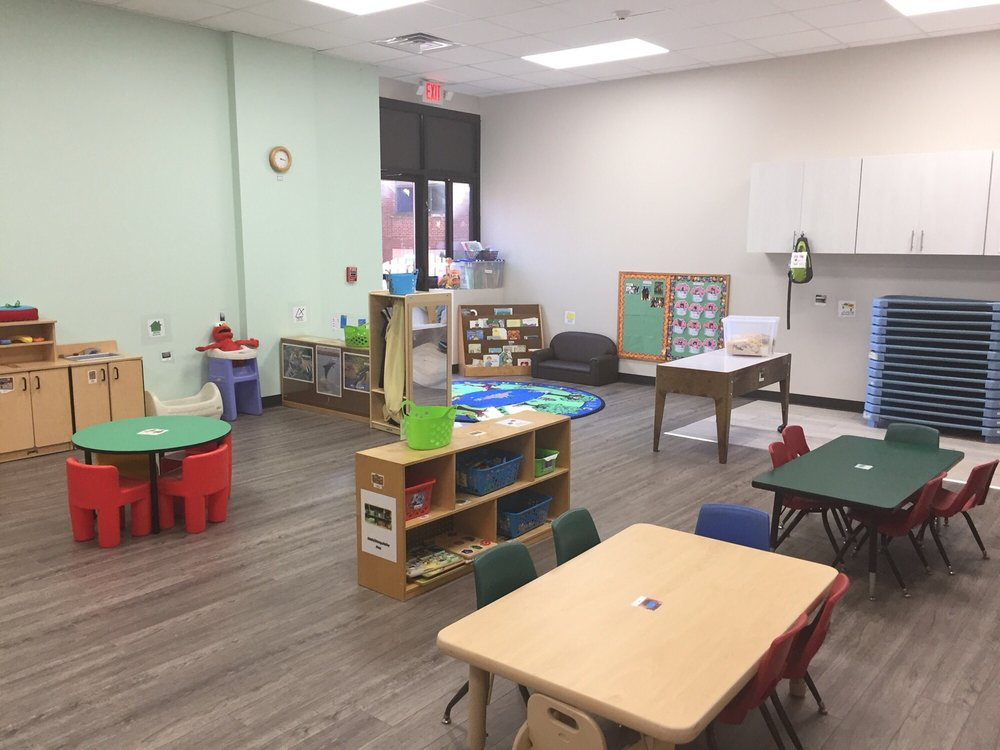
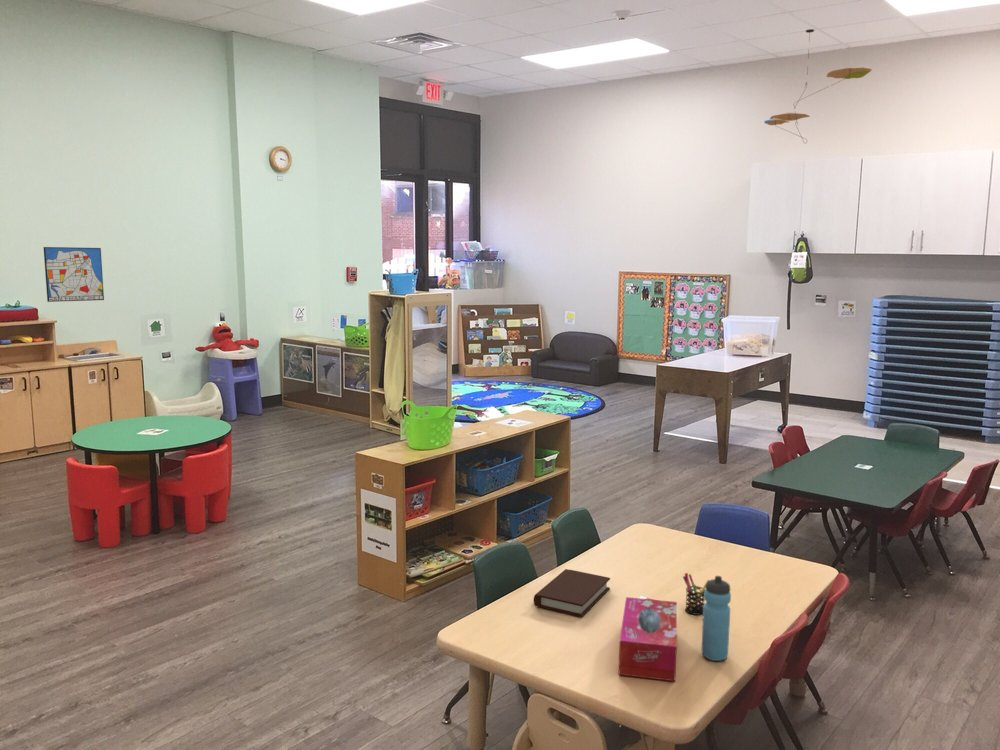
+ tissue box (649, 636)
+ ceiling mobile (818, 91)
+ wall art (74, 274)
+ water bottle (716, 616)
+ pen holder (694, 593)
+ book (572, 591)
